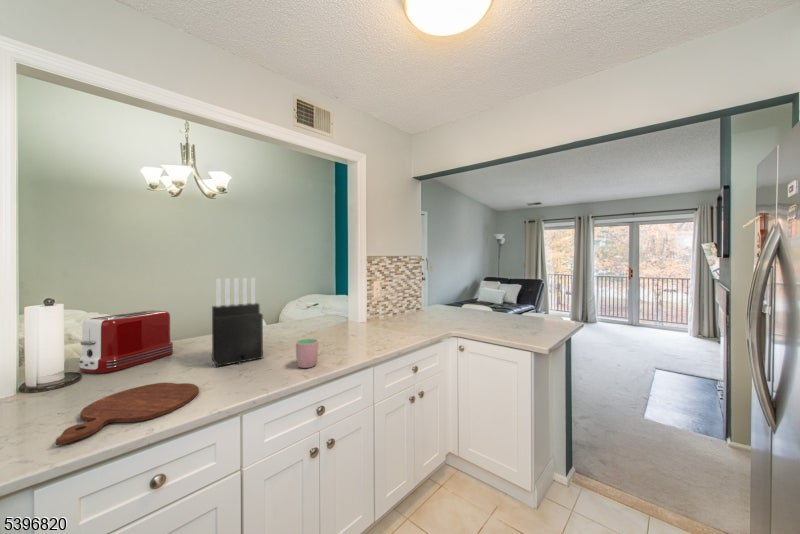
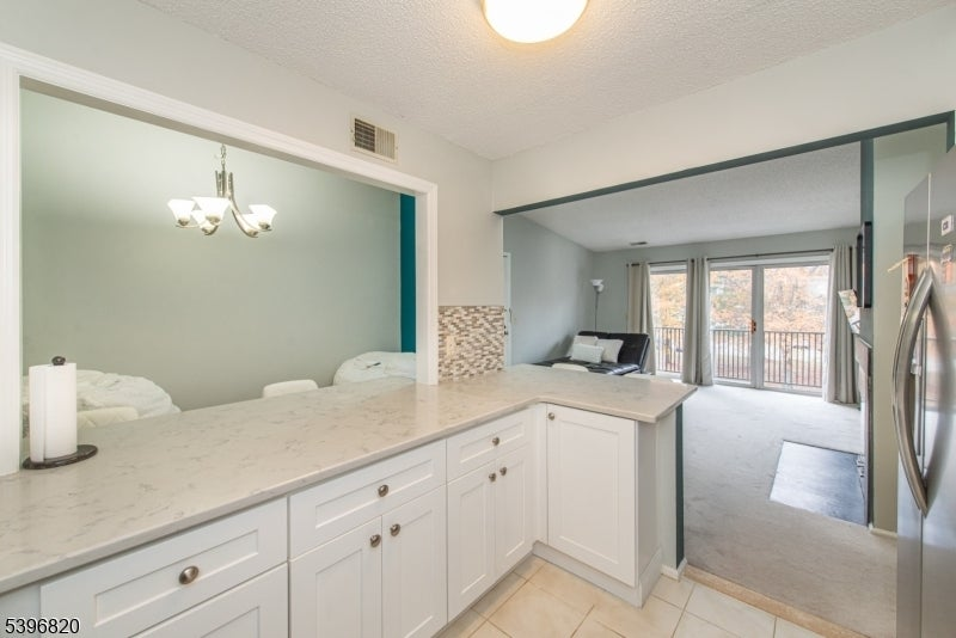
- knife block (238, 319)
- cutting board (129, 407)
- cup (305, 352)
- toaster (130, 337)
